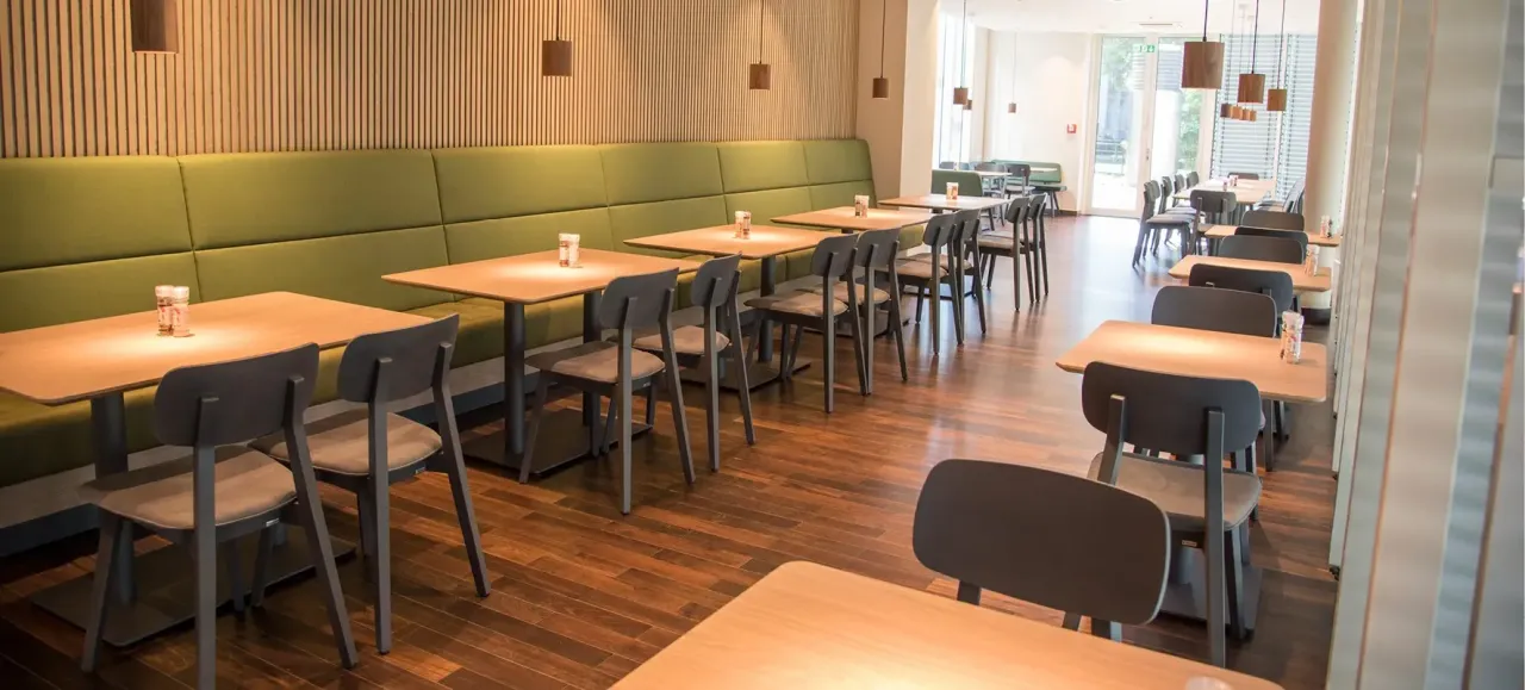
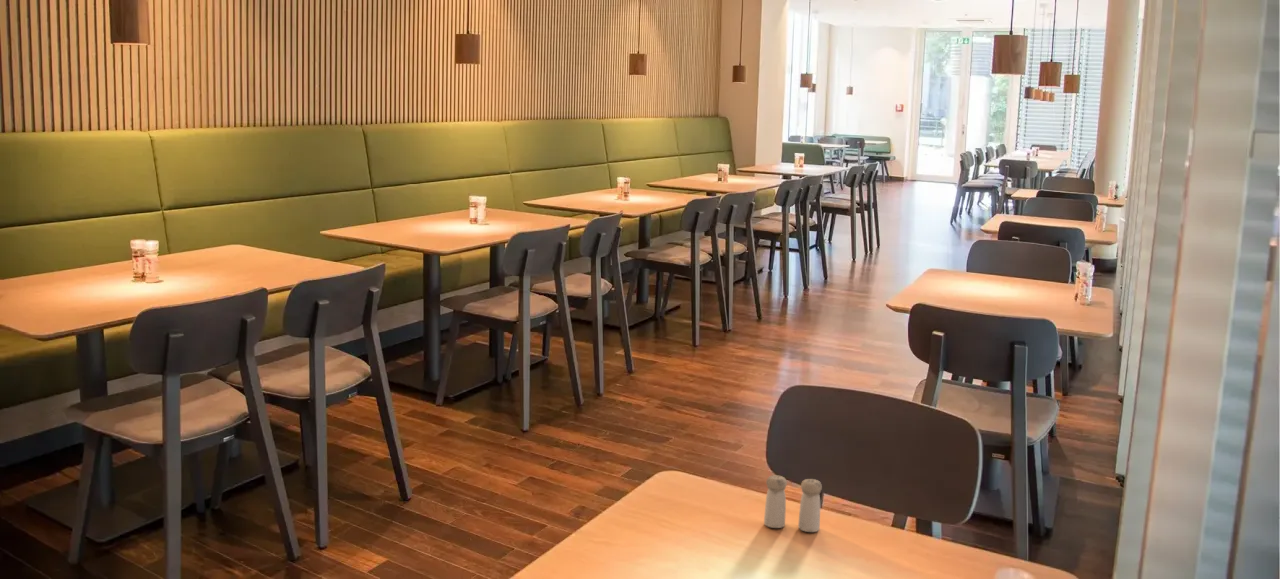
+ salt and pepper shaker (785, 502)
